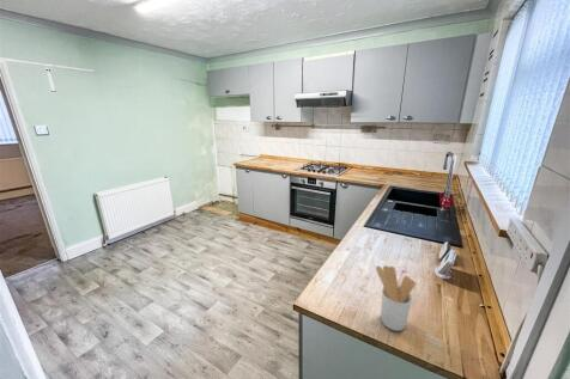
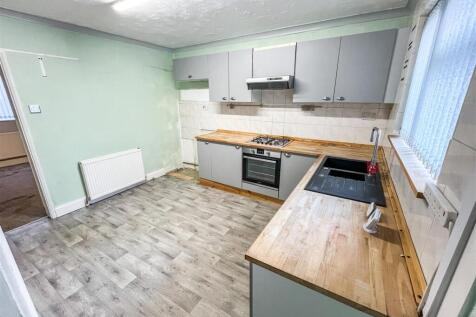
- utensil holder (392, 295)
